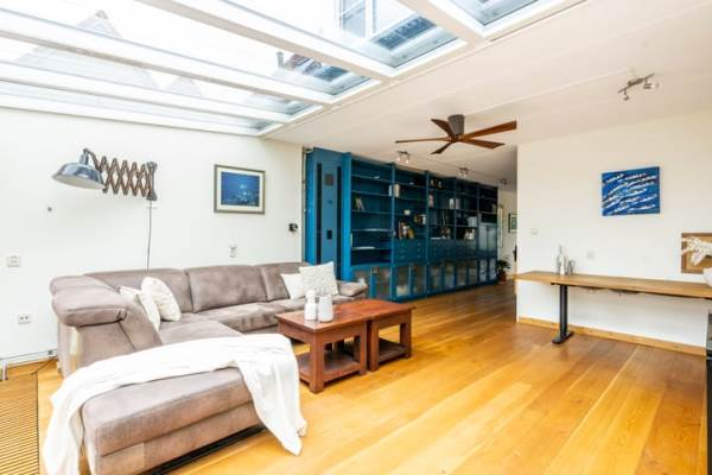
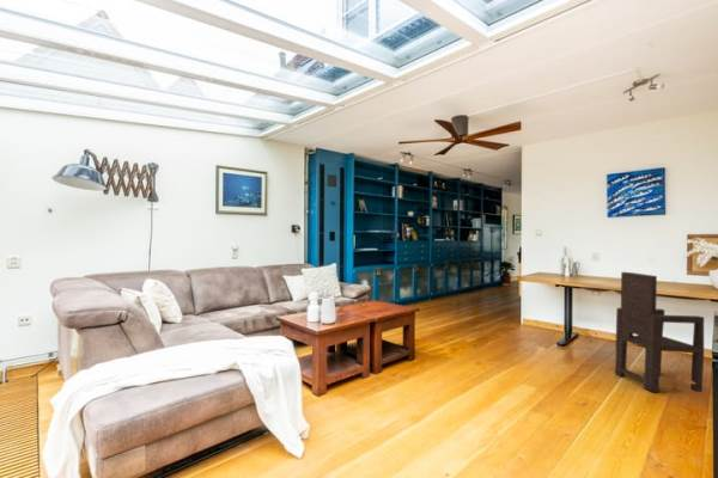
+ armchair (656, 327)
